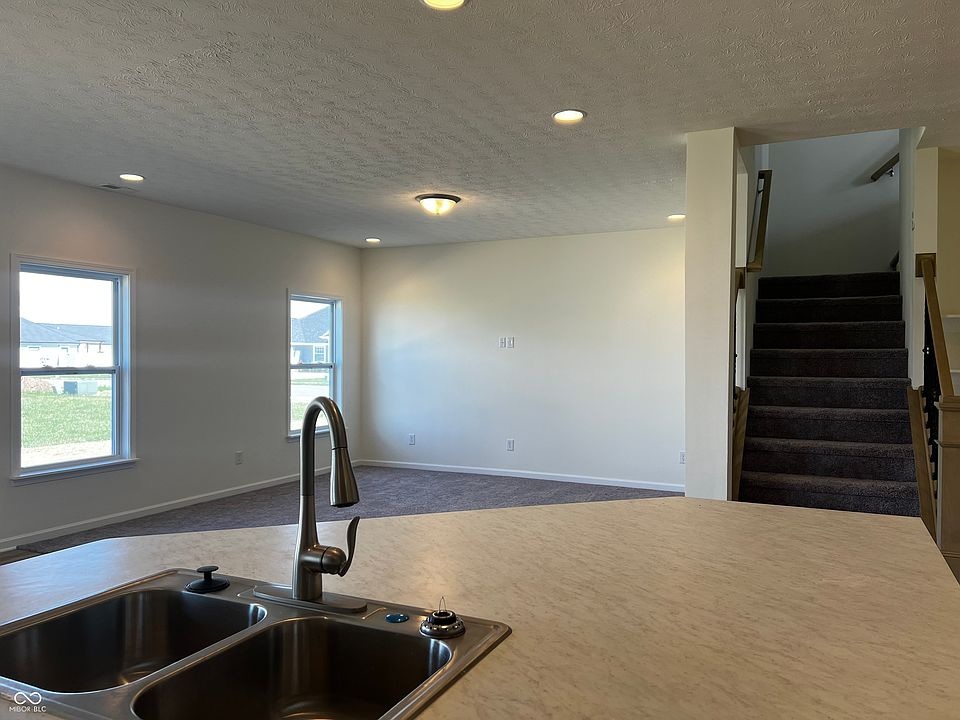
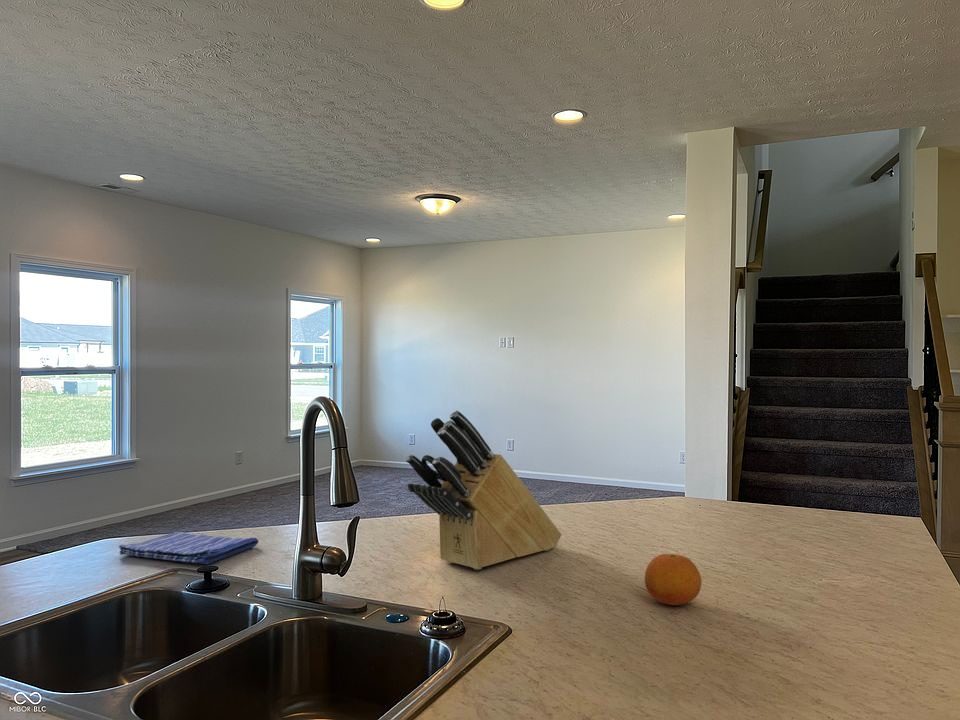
+ fruit (672, 578)
+ dish towel (190, 544)
+ knife block (486, 483)
